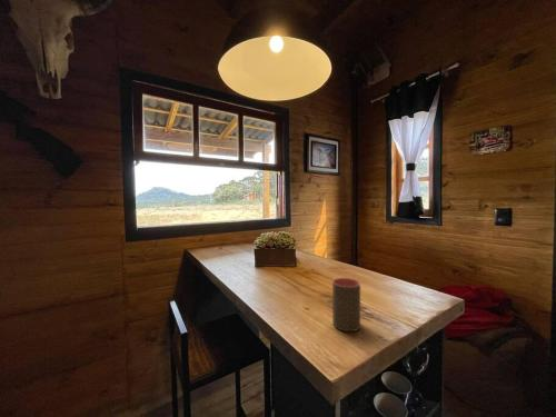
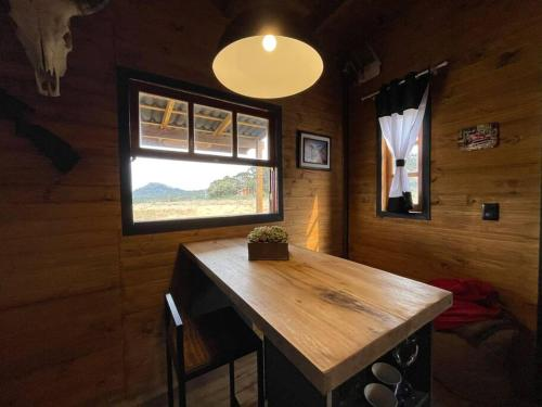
- cup (346, 302)
